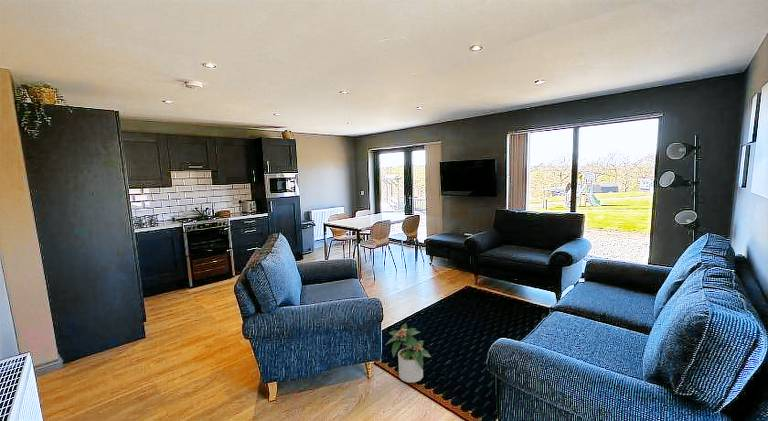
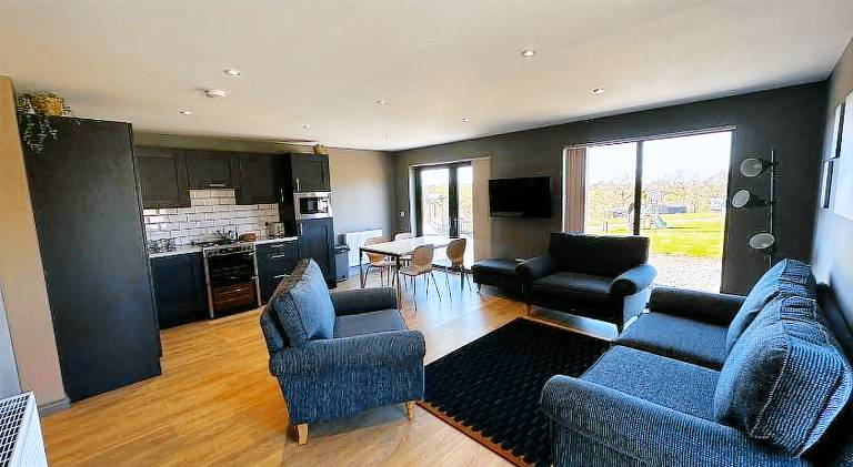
- potted plant (406, 353)
